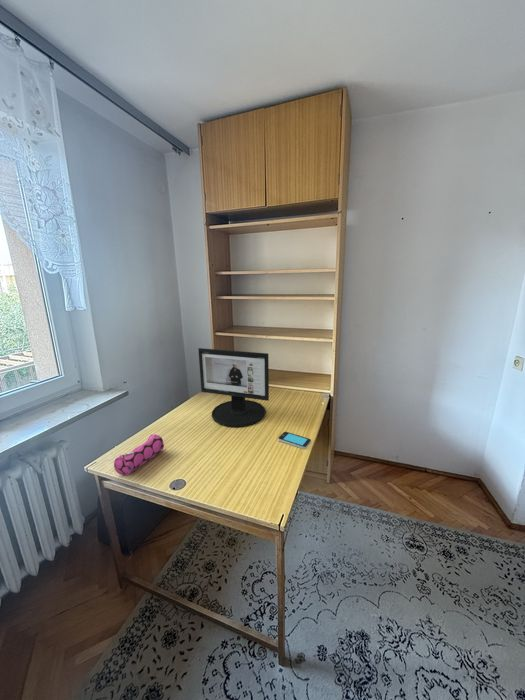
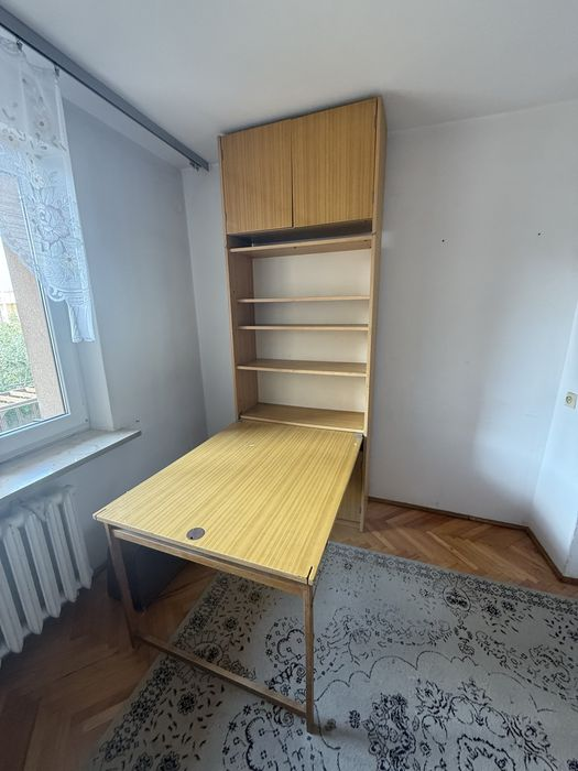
- pencil case (141, 452)
- computer monitor (234, 381)
- smartphone (294, 439)
